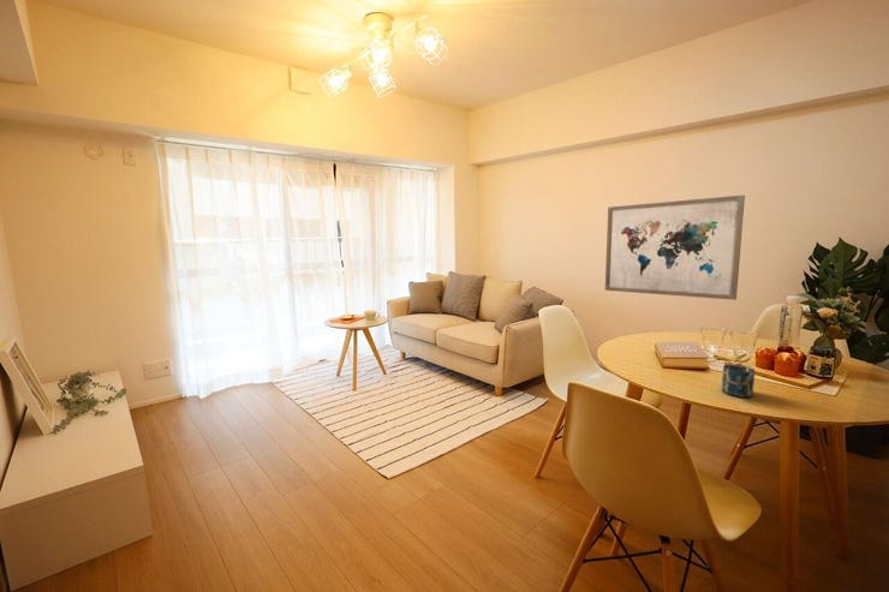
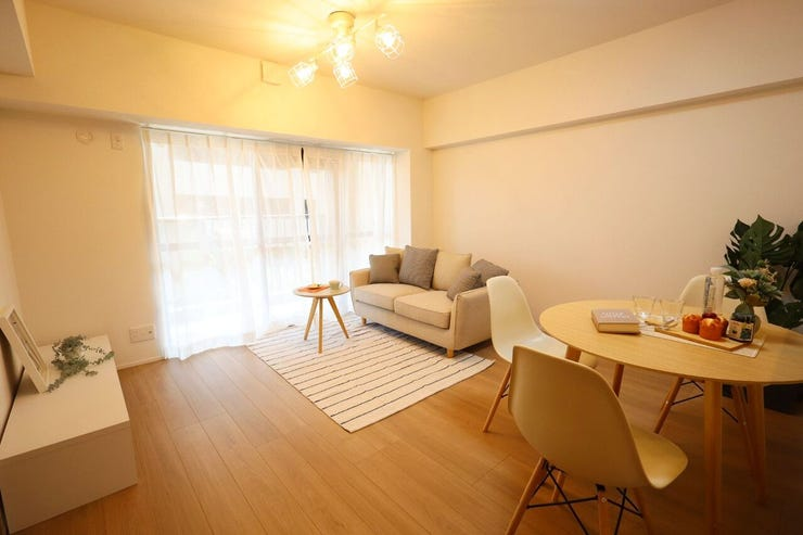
- cup (738, 381)
- wall art (666, 249)
